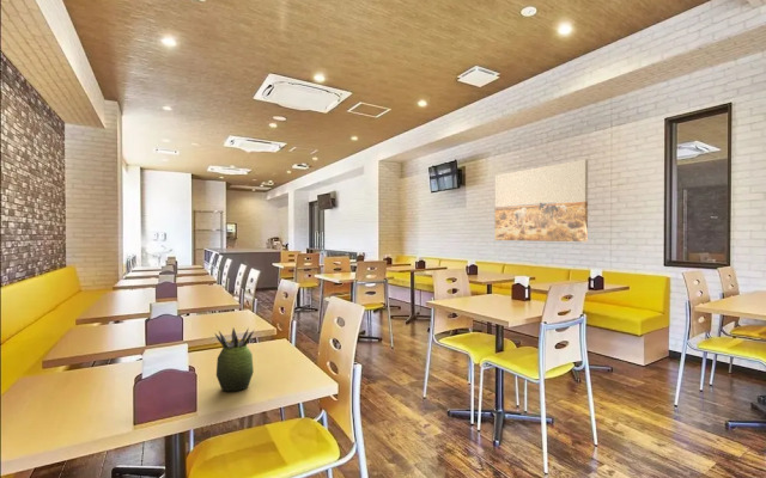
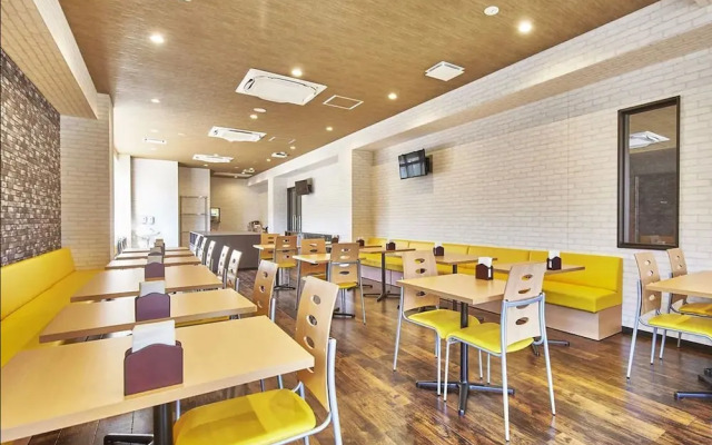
- wall art (535, 204)
- succulent plant (235, 358)
